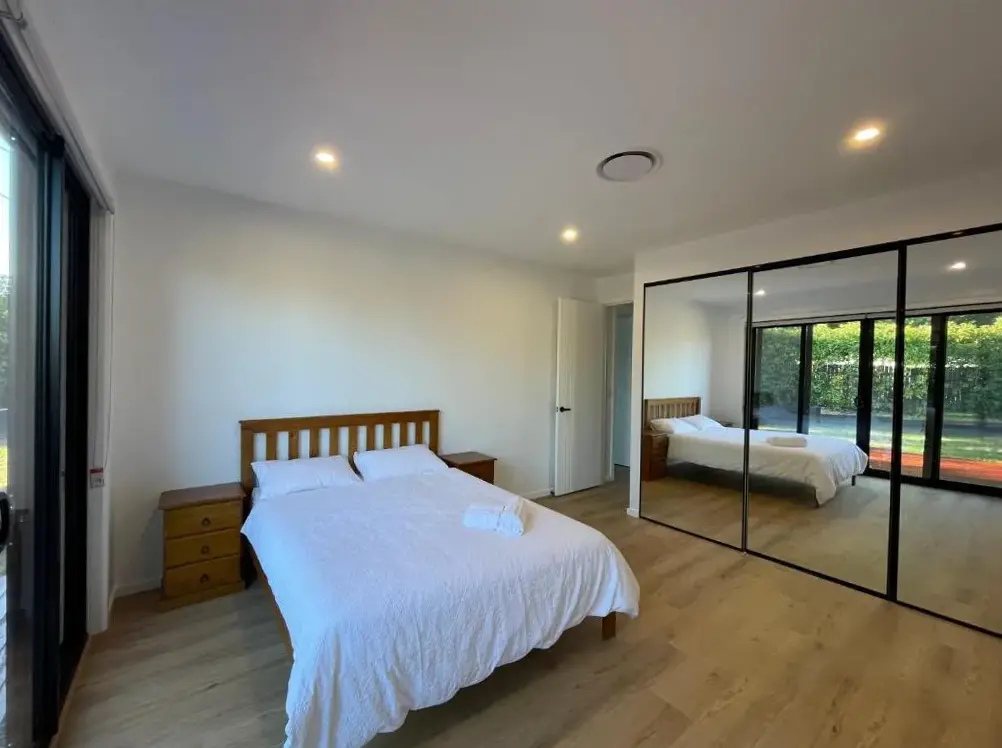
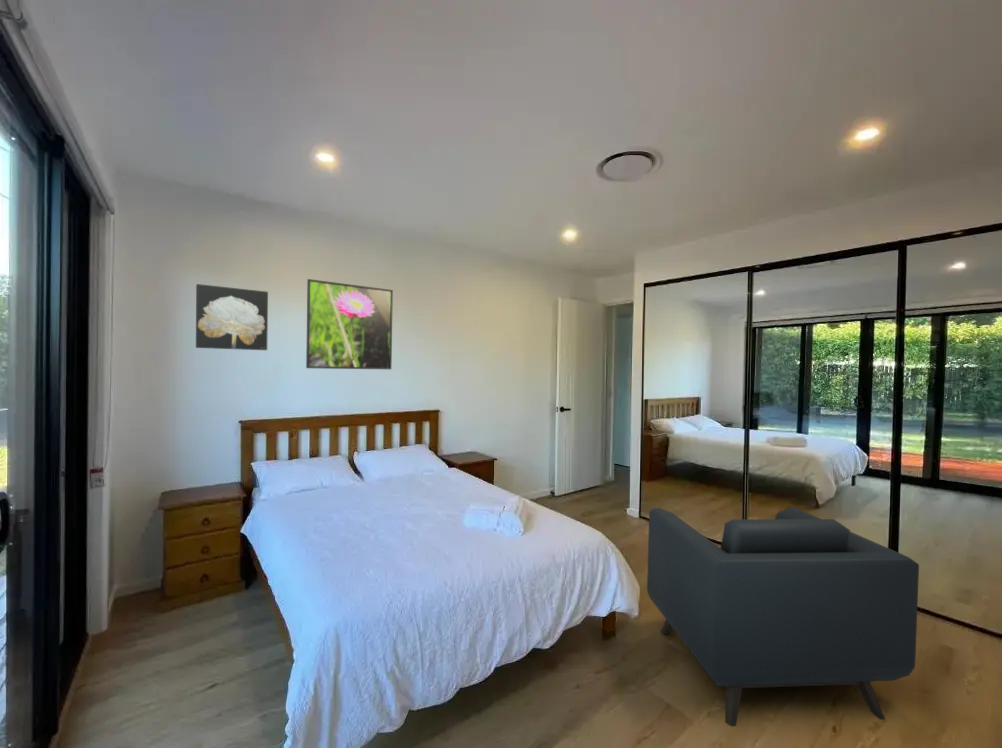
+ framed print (351, 327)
+ wall art (233, 318)
+ armchair (760, 589)
